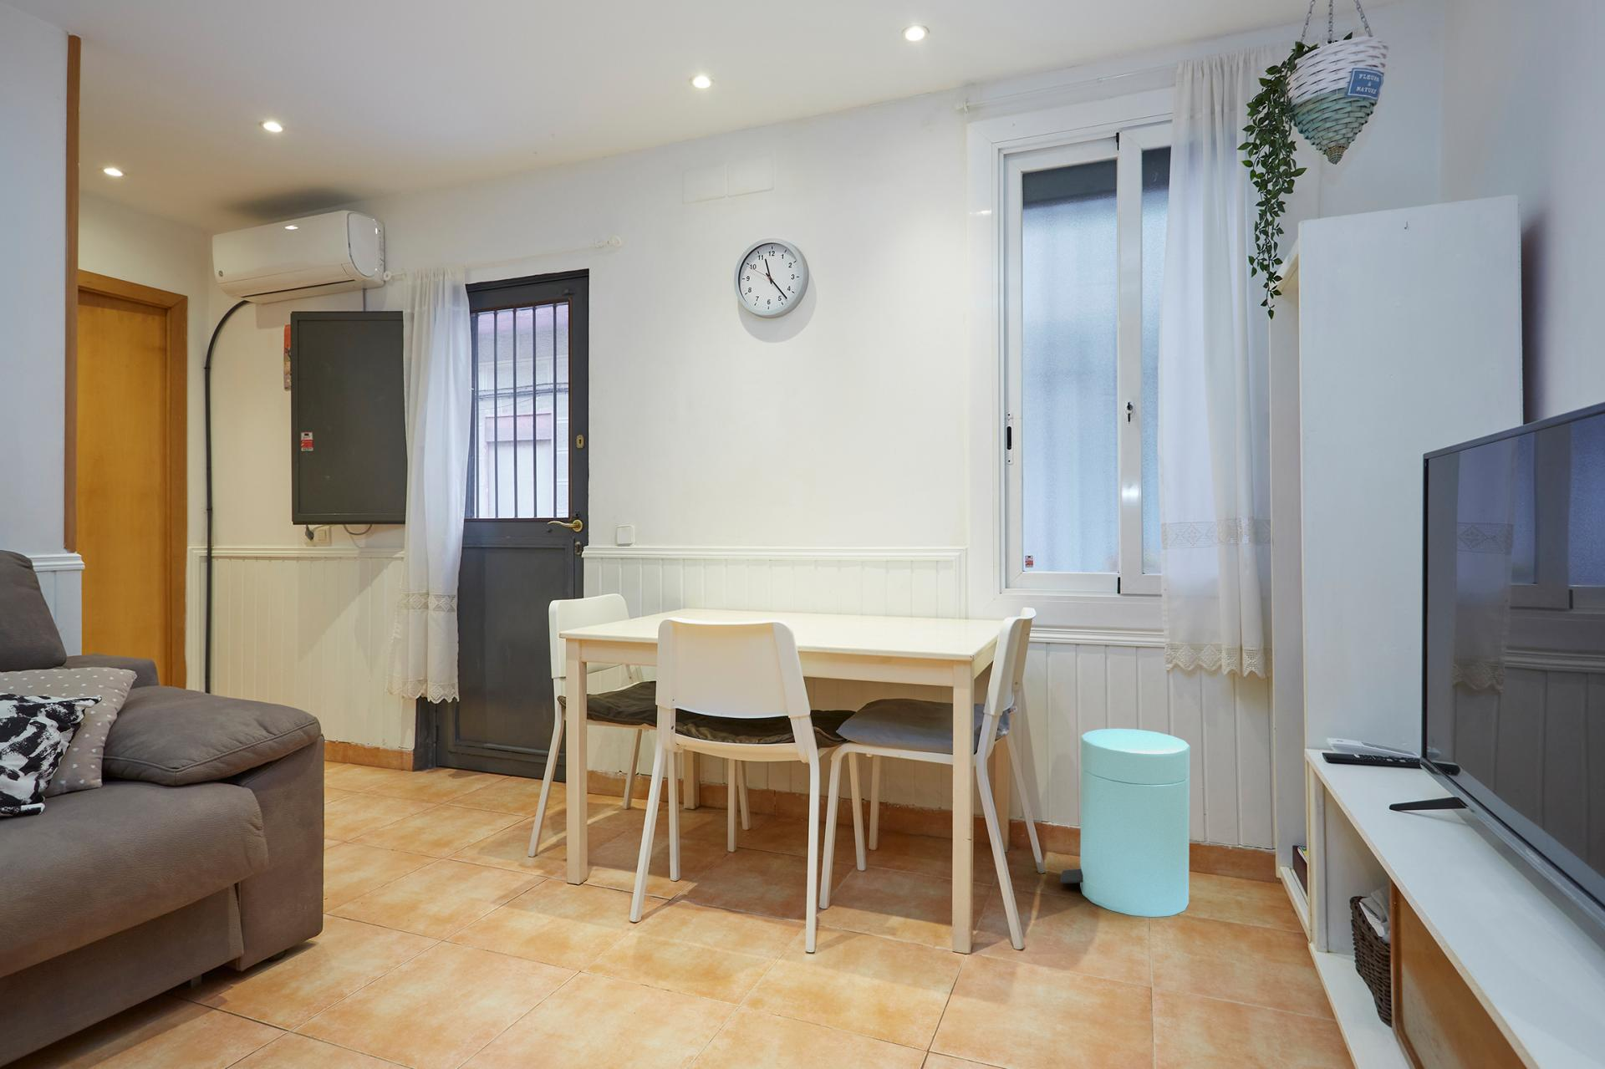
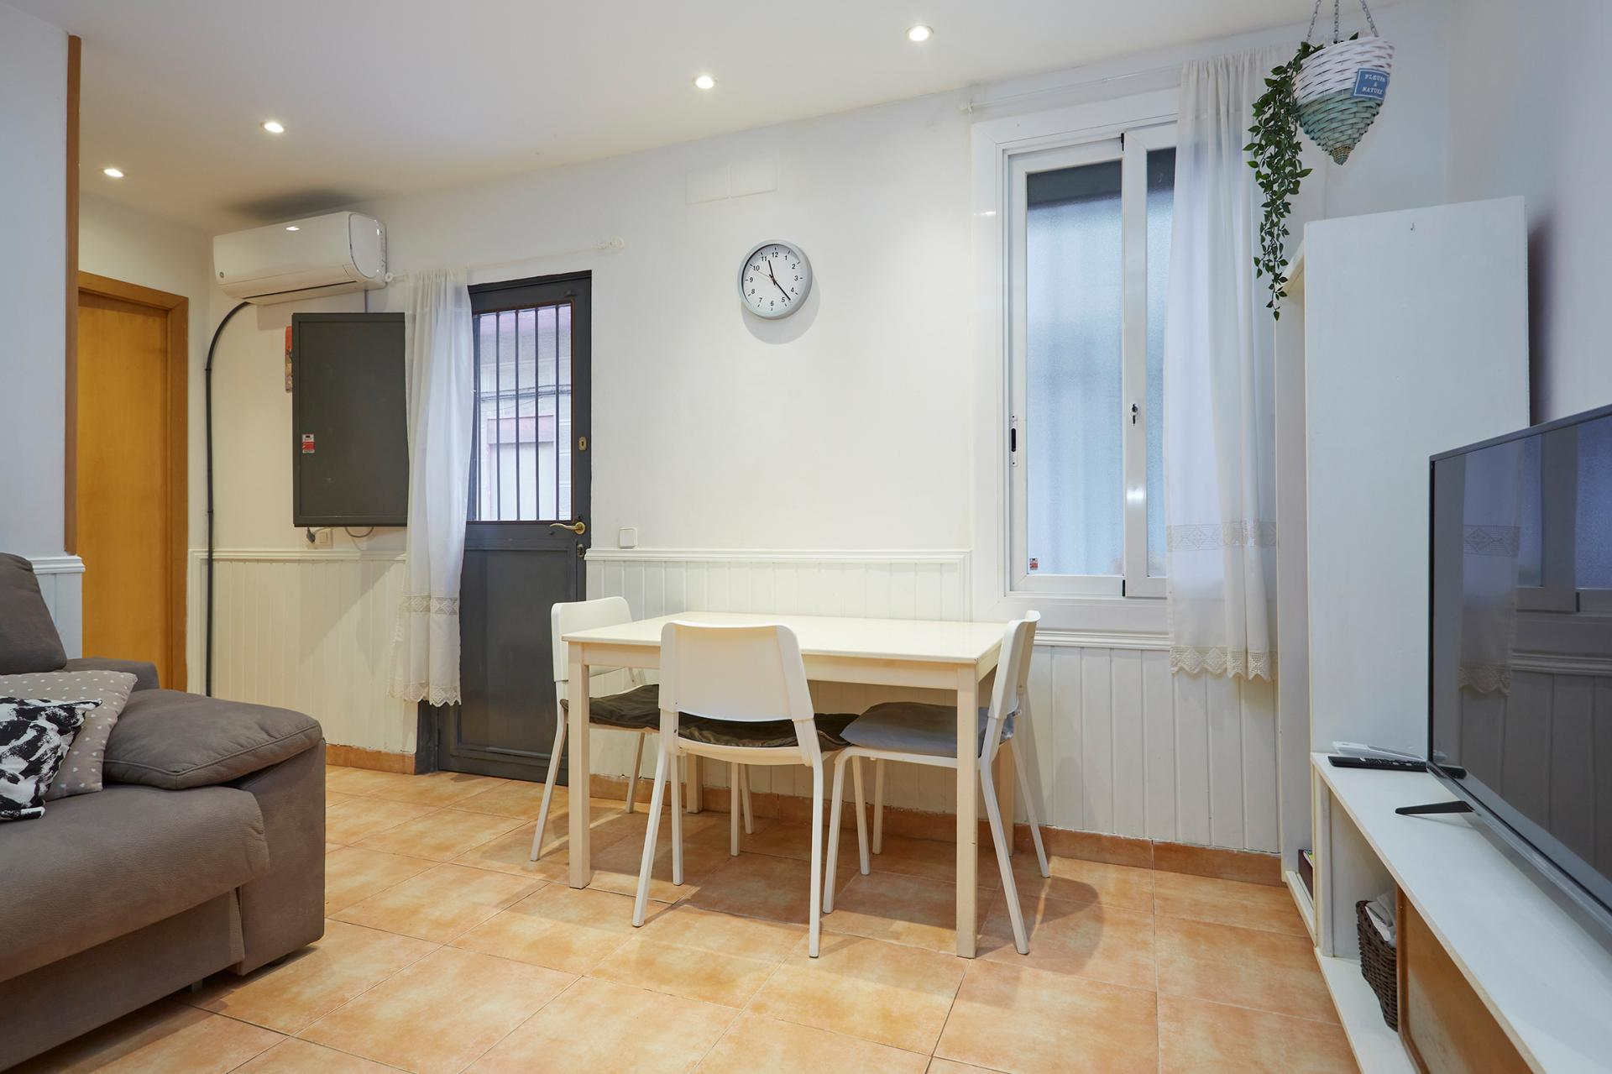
- trash can (1124, 815)
